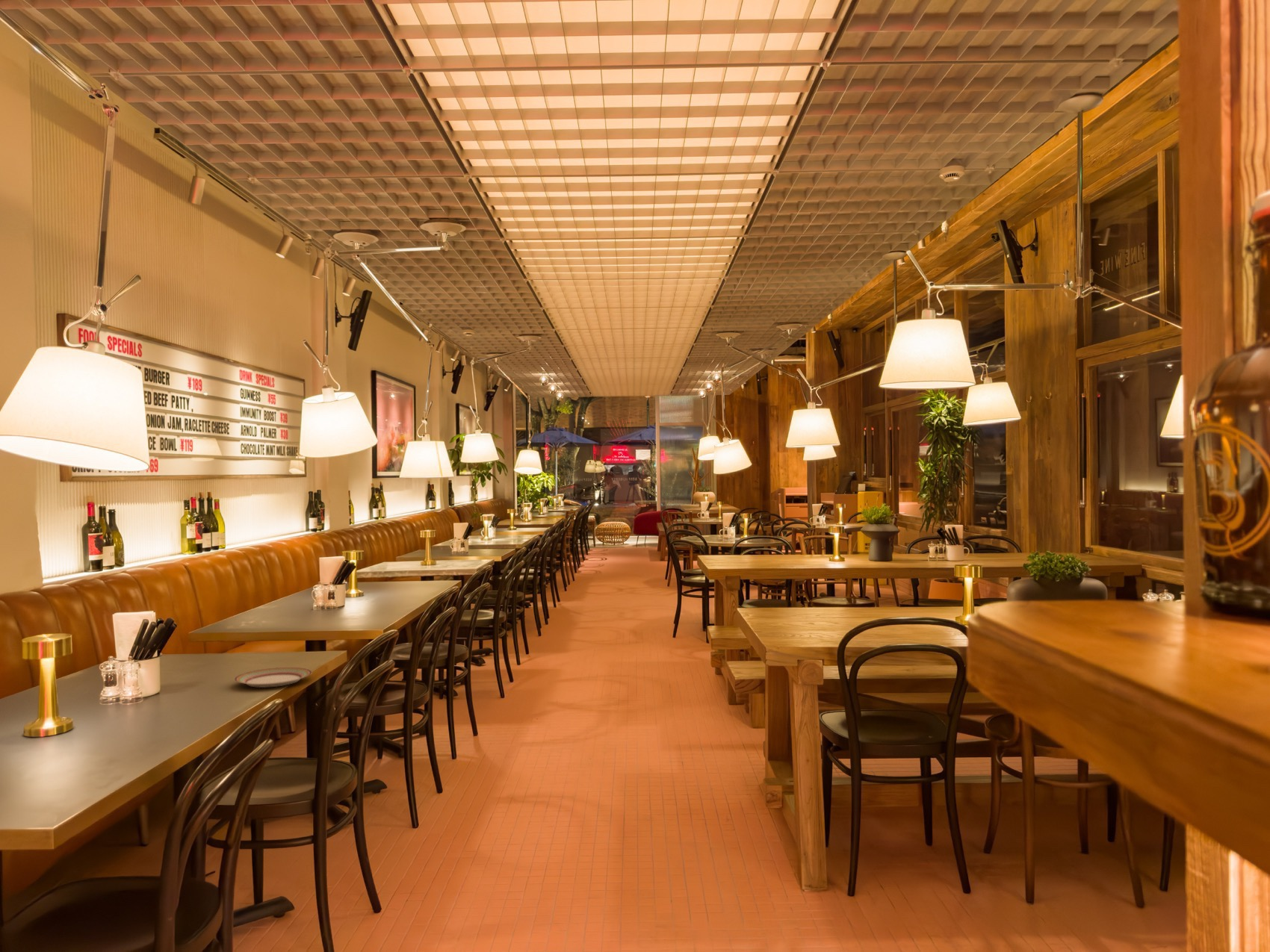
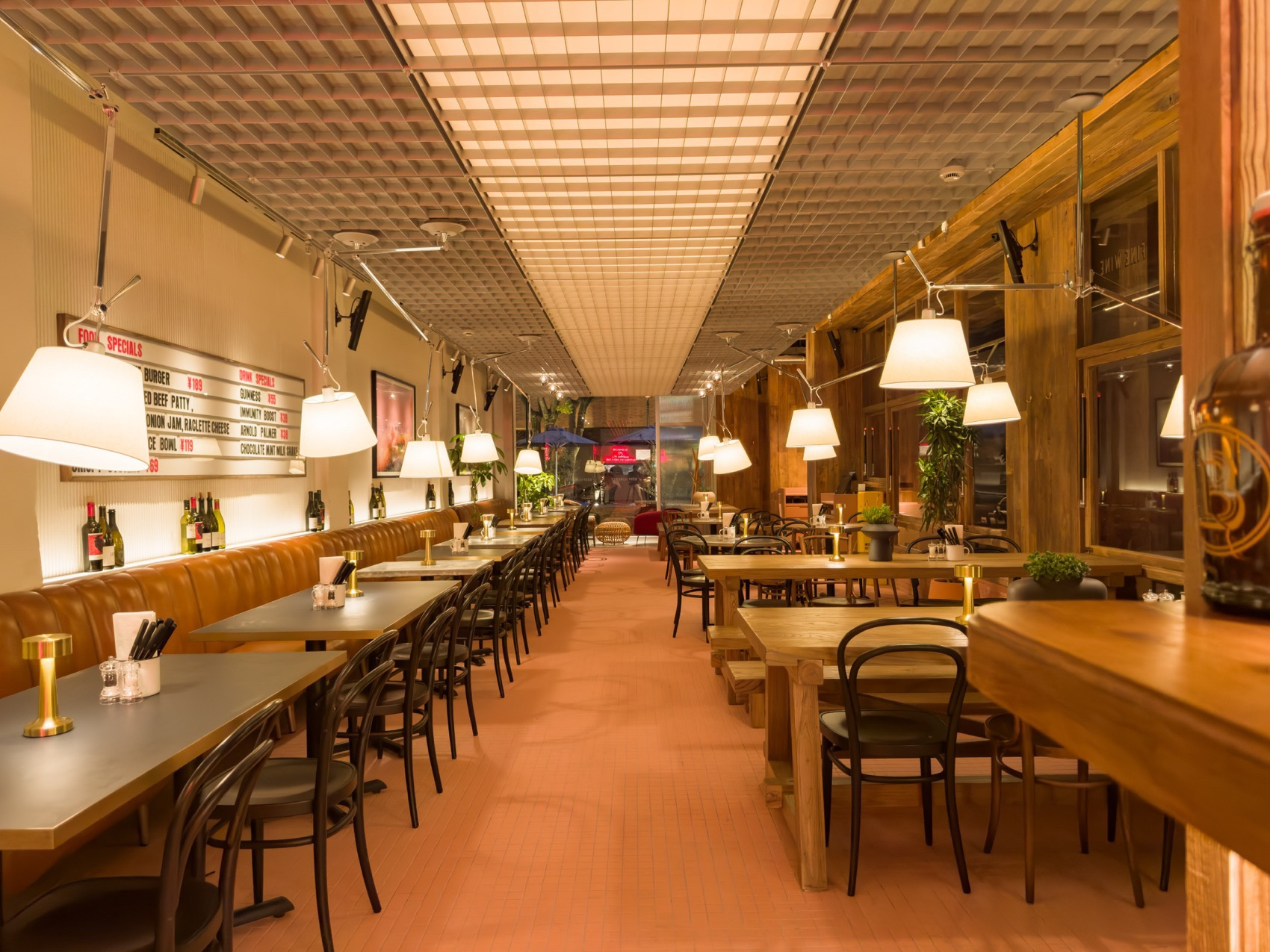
- plate (273, 678)
